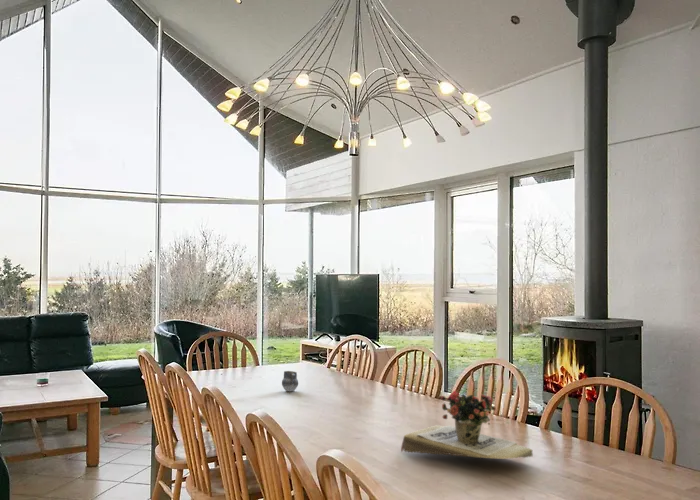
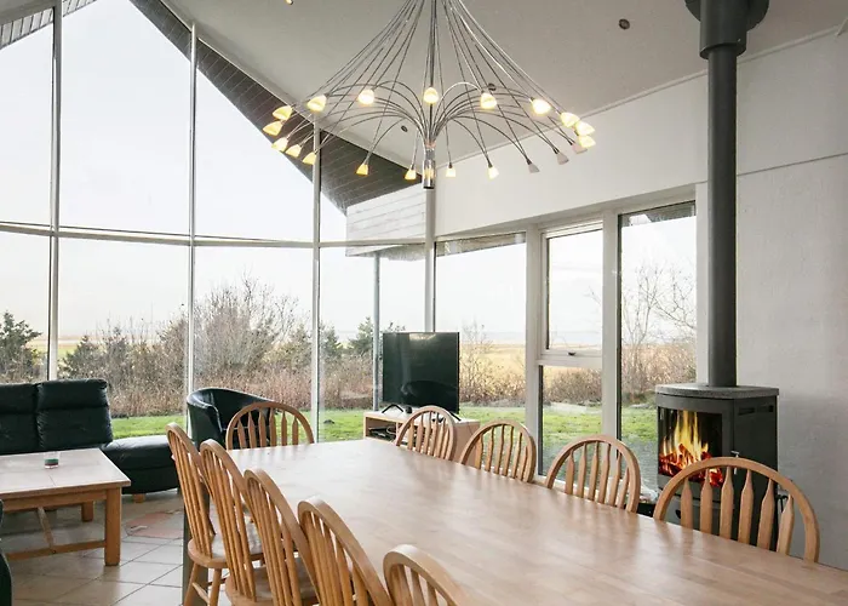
- flower arrangement (463, 423)
- cup (290, 381)
